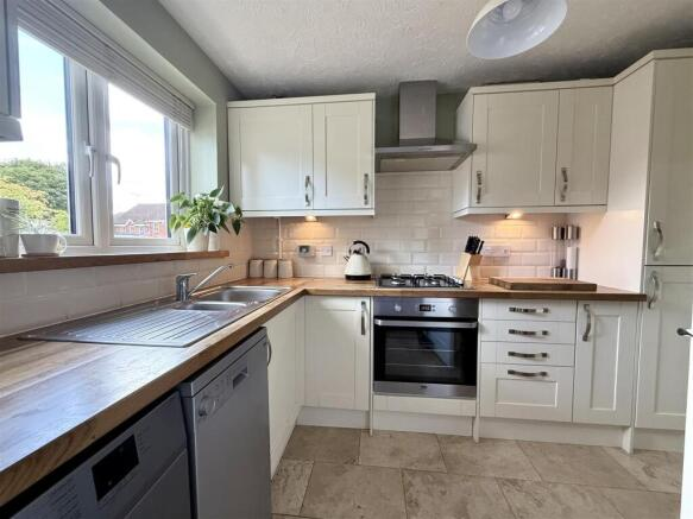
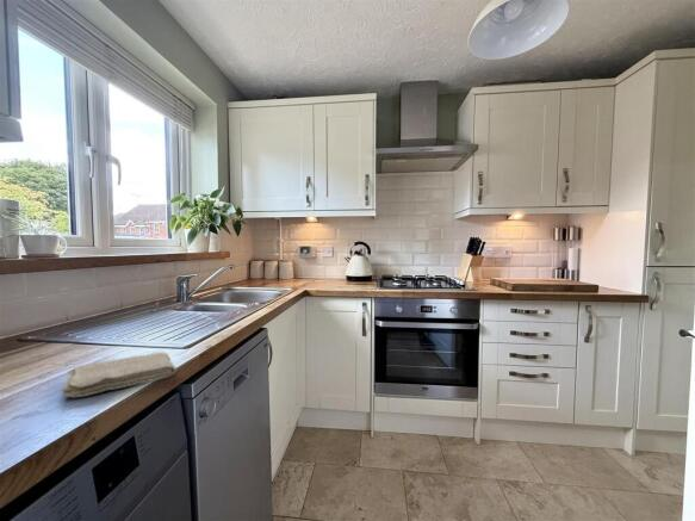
+ washcloth (123, 371)
